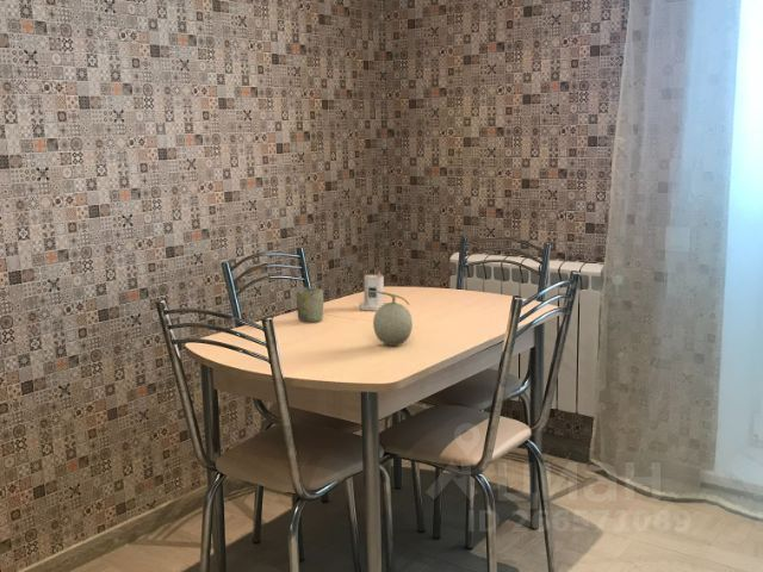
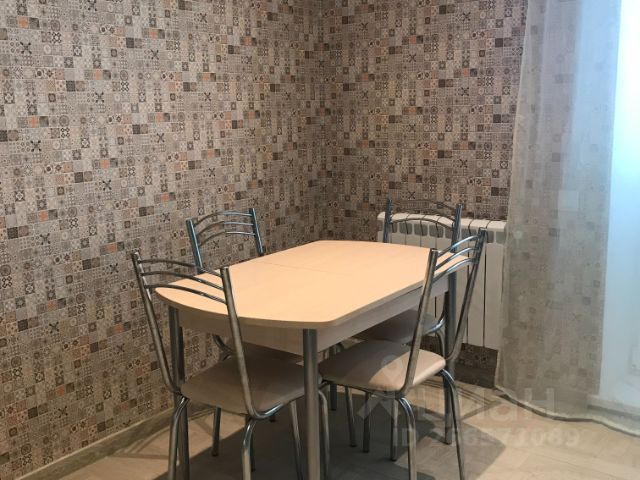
- cup (310, 304)
- candle (373, 290)
- fruit (393, 317)
